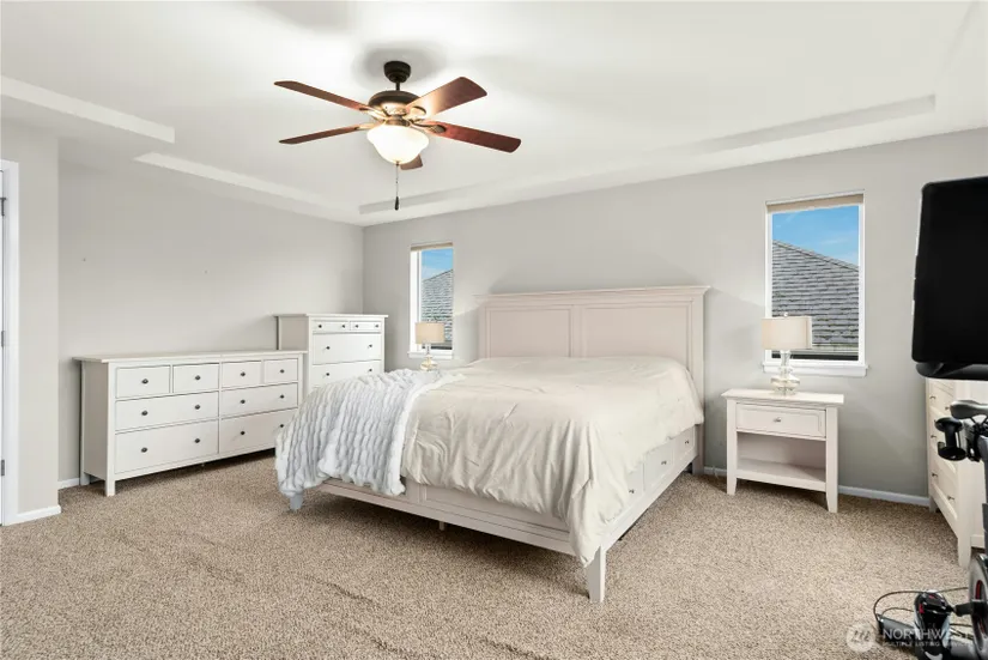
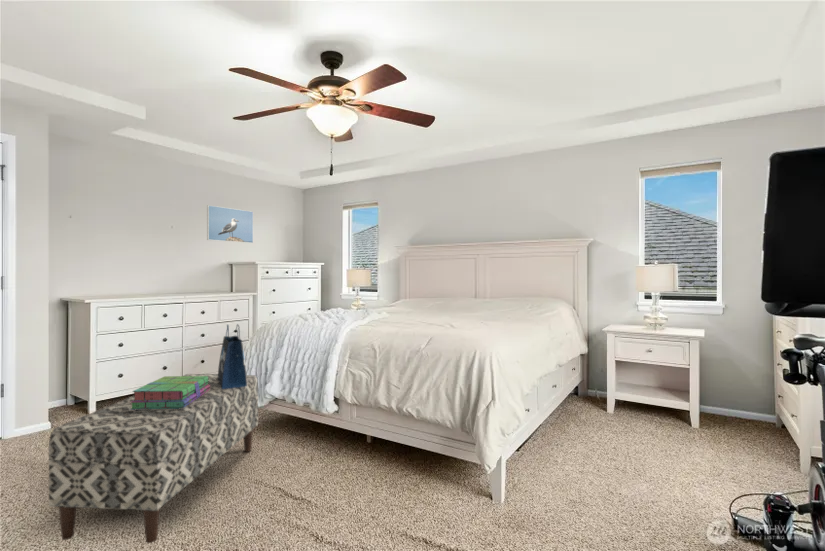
+ bench (175, 440)
+ tote bag (232, 353)
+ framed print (231, 225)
+ stack of books (173, 390)
